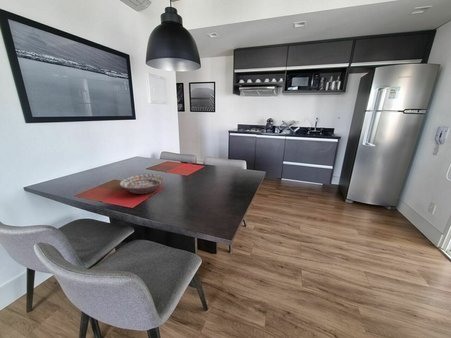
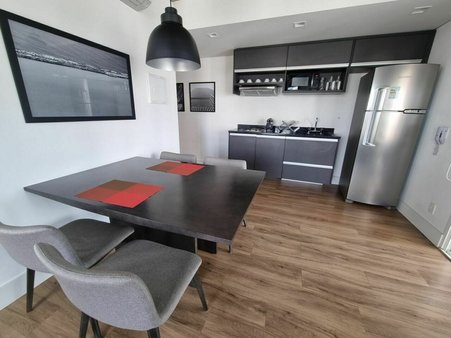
- decorative bowl (143, 185)
